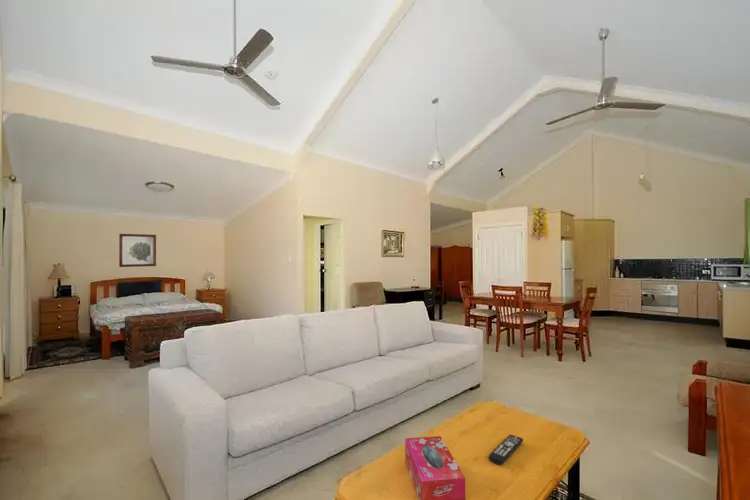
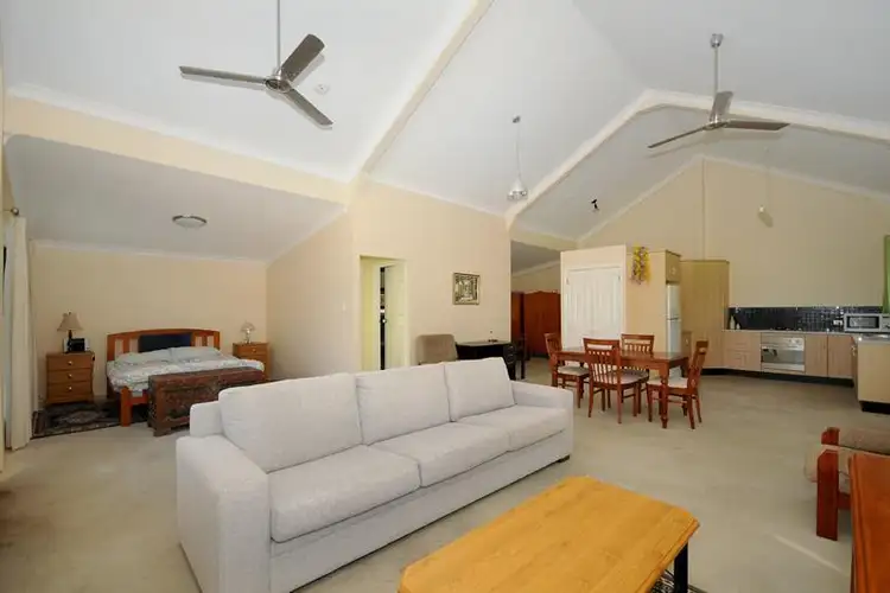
- remote control (506, 449)
- tissue box (432, 469)
- wall art (138, 250)
